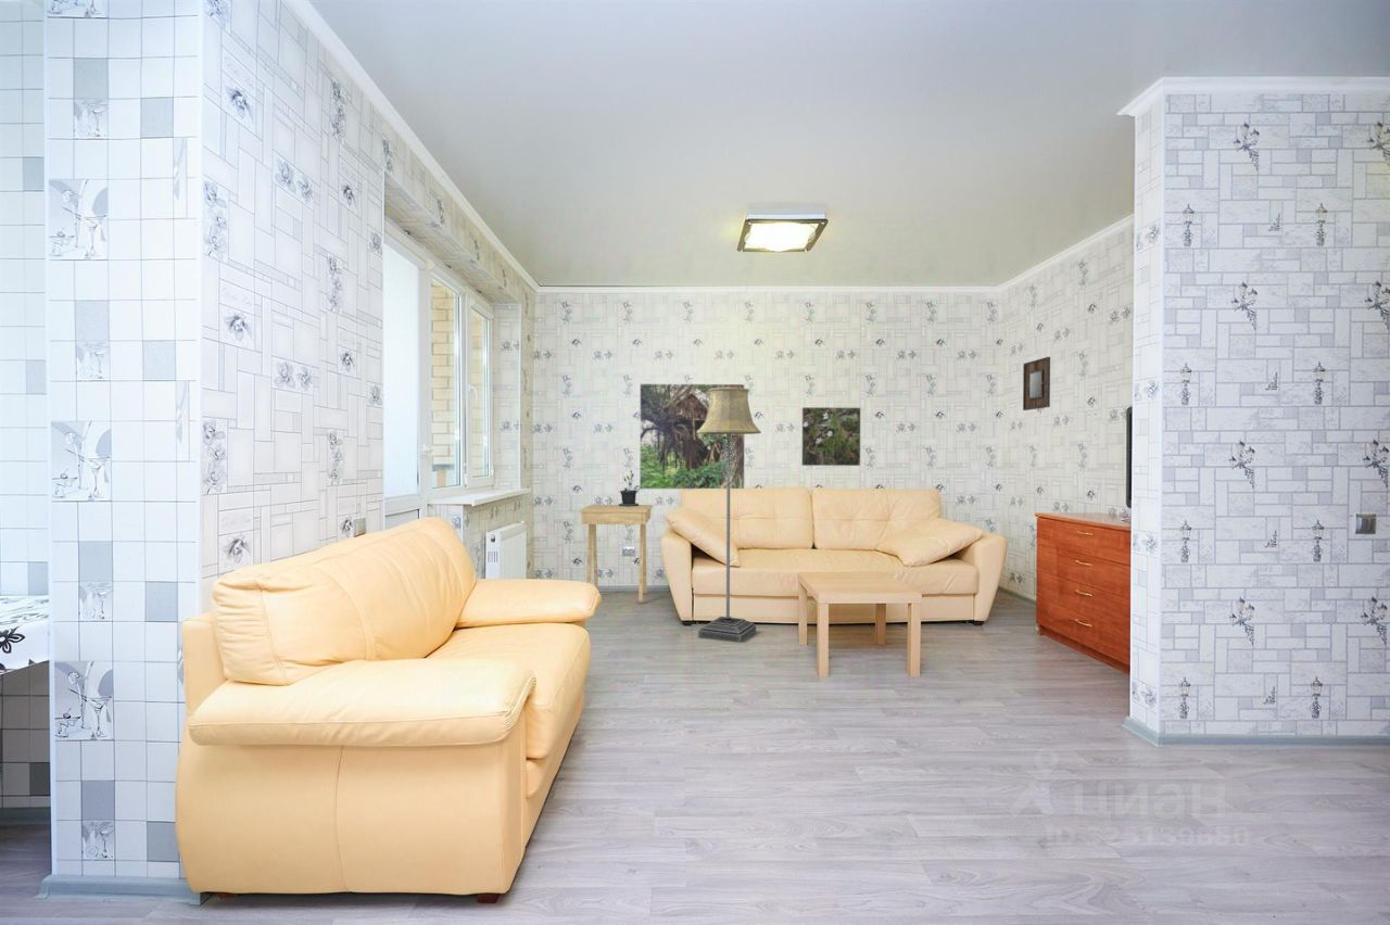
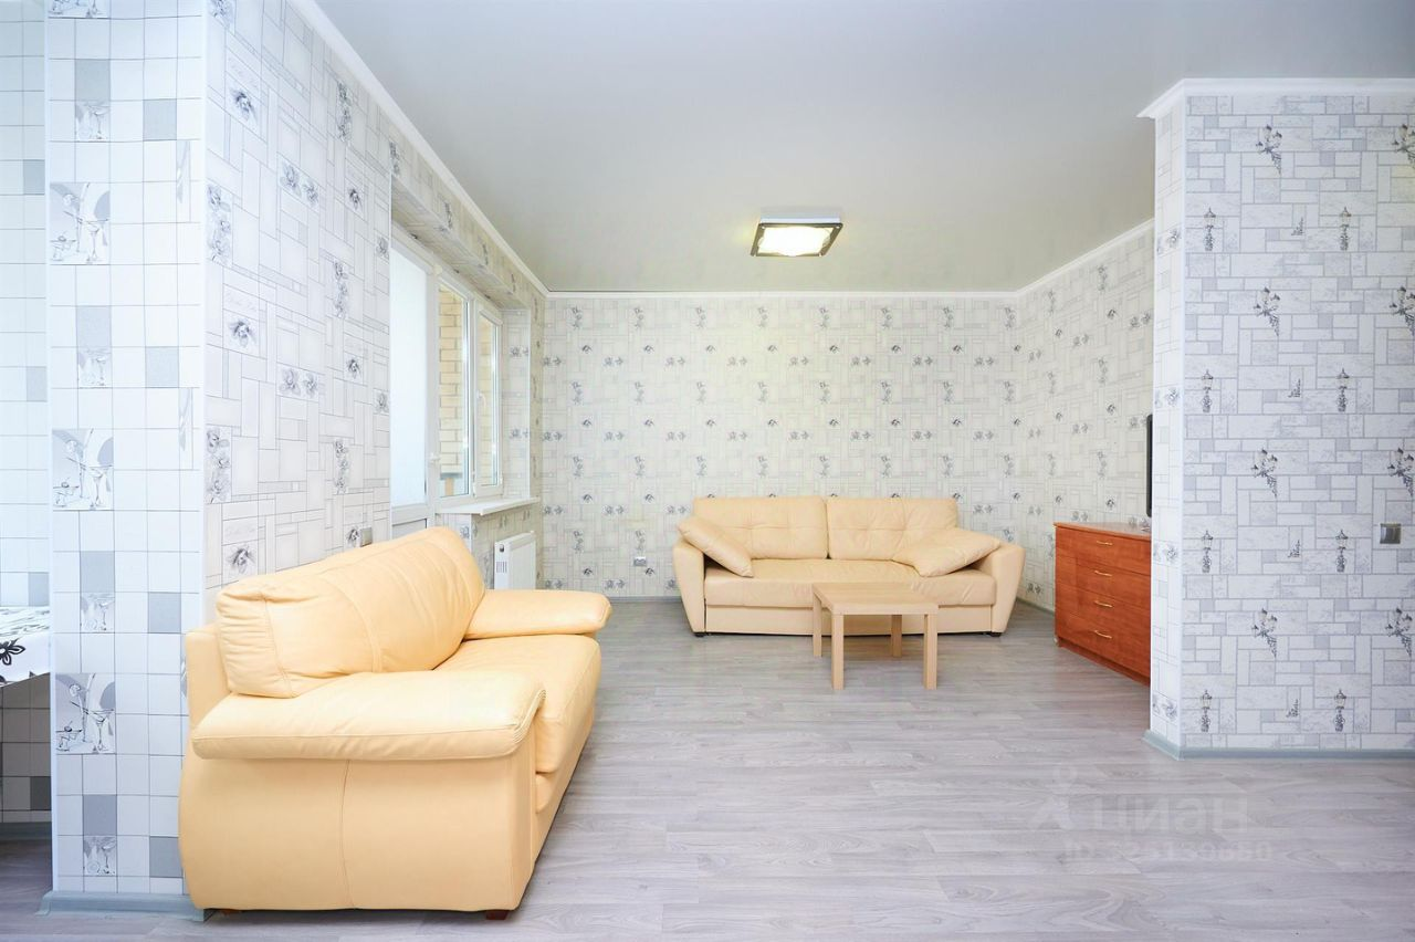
- side table (596, 552)
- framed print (692, 436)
- potted plant (628, 486)
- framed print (831, 436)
- home mirror (1036, 384)
- floor lamp (729, 511)
